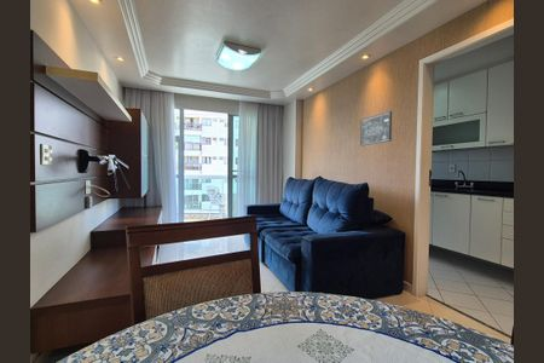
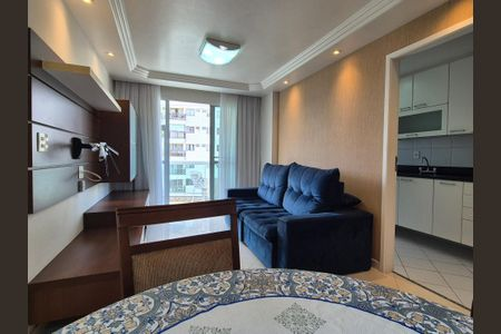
- wall art (375, 129)
